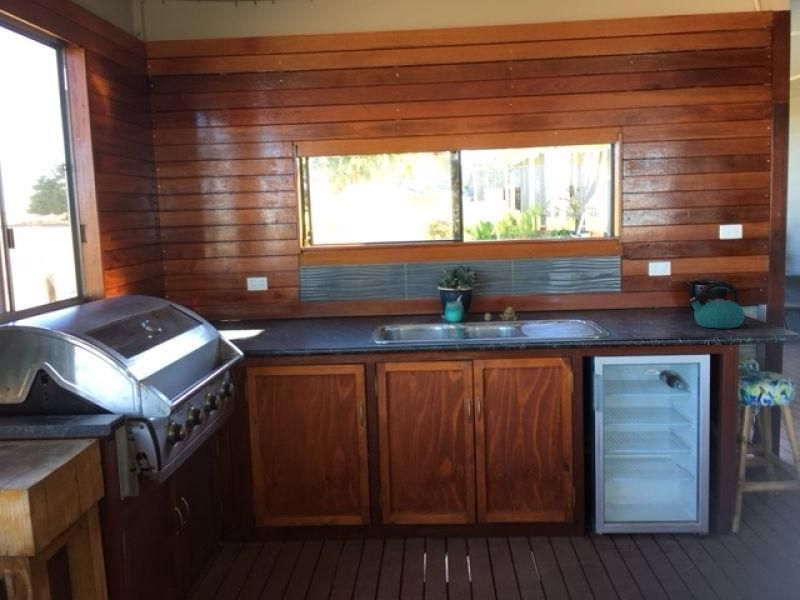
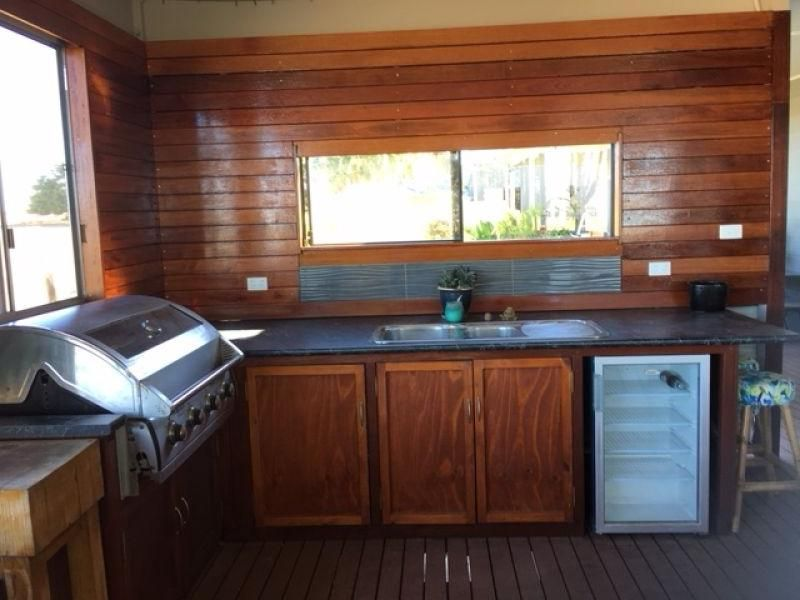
- kettle (715, 304)
